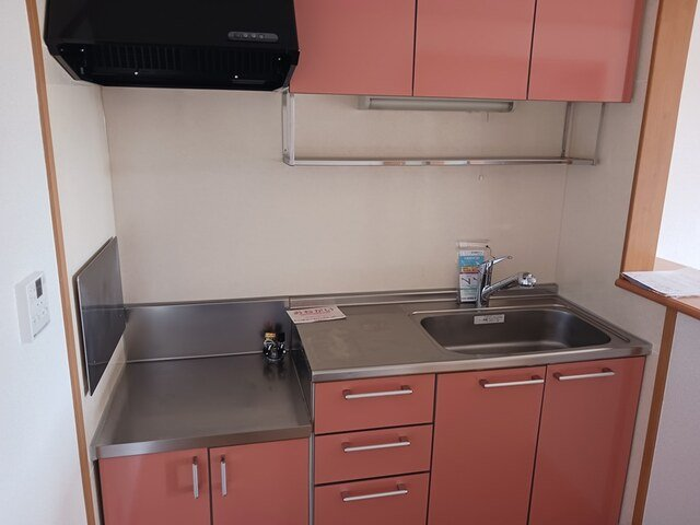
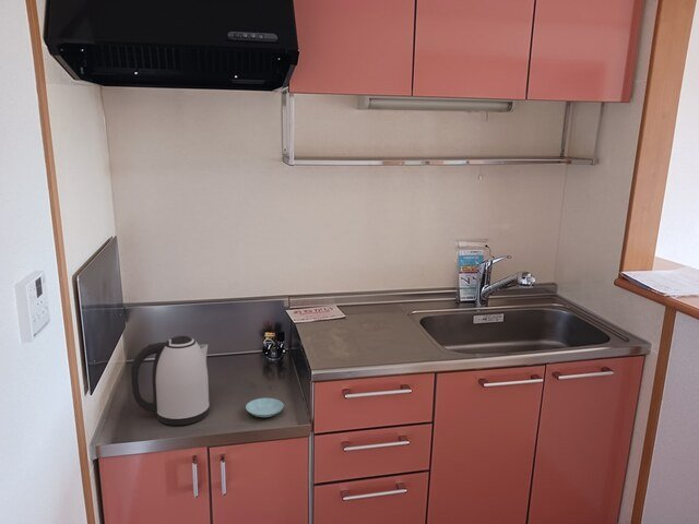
+ saucer (264, 408)
+ kettle (170, 377)
